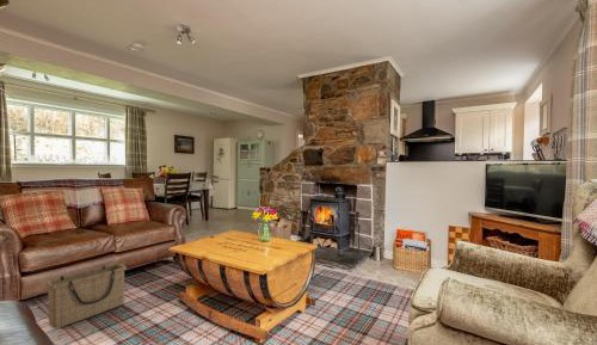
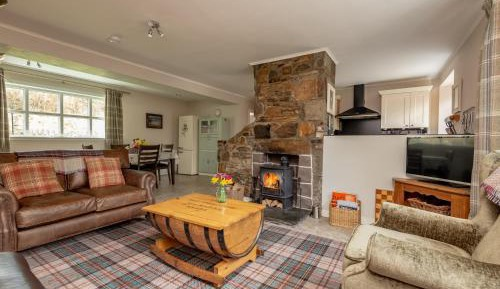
- basket (88, 292)
